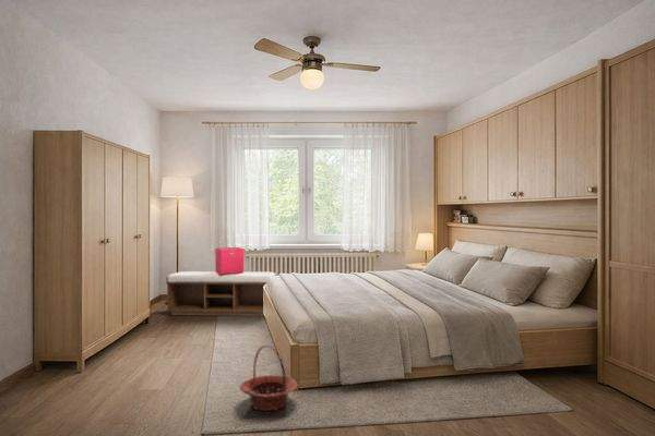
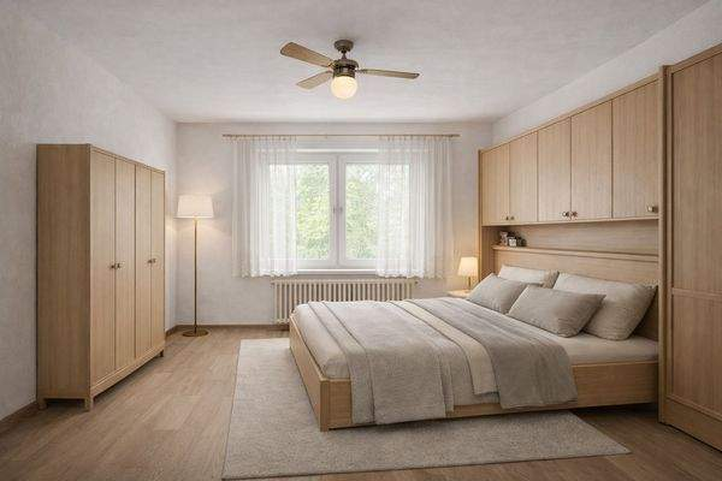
- basket (269, 375)
- bench (223, 292)
- storage bin (229, 259)
